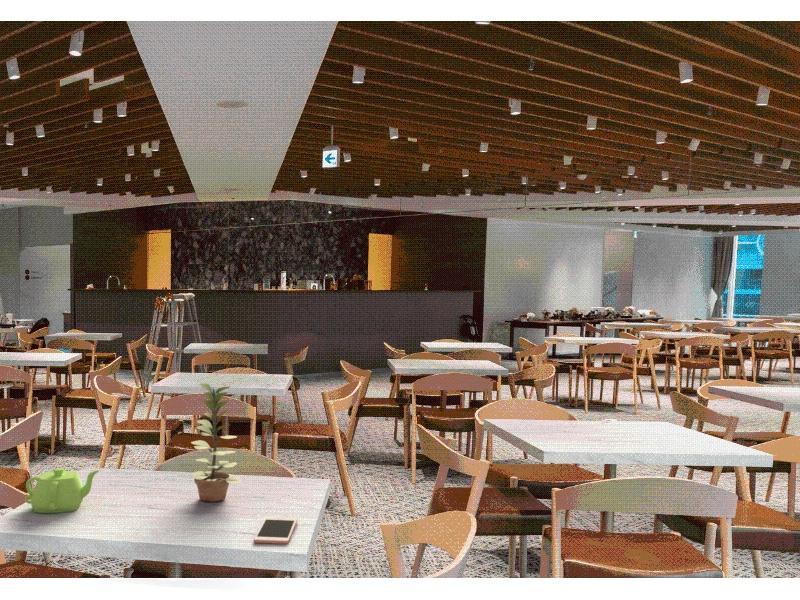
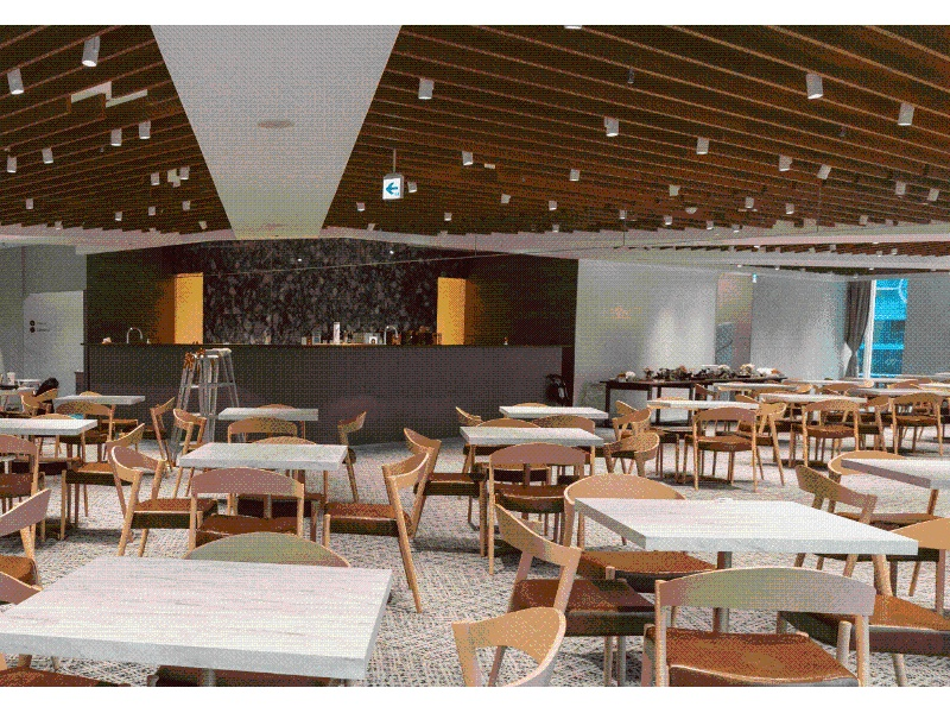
- plant (216, 442)
- cell phone (276, 529)
- teapot (62, 487)
